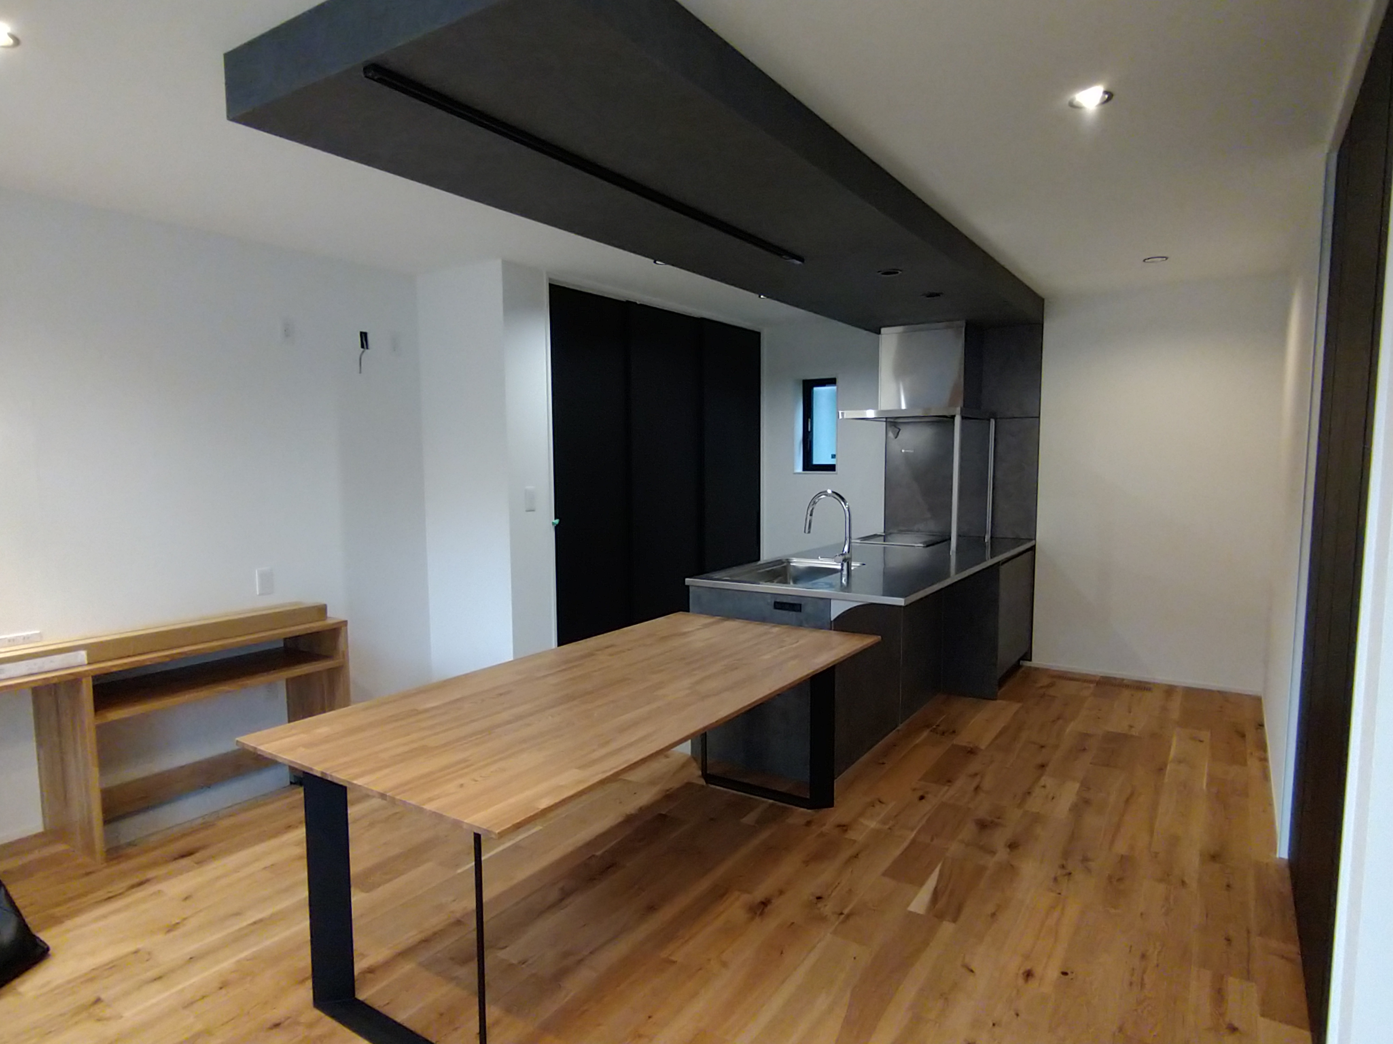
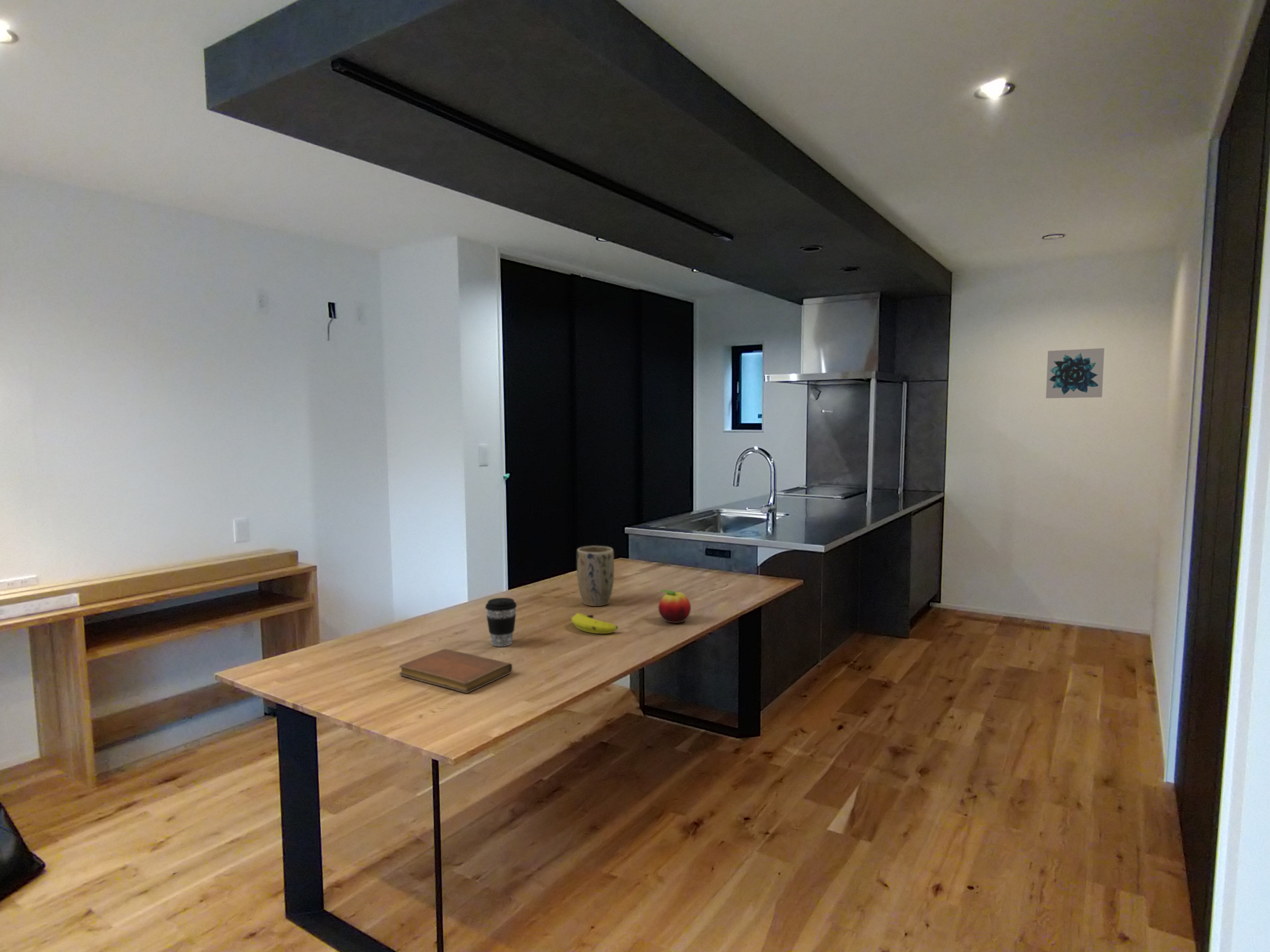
+ banana (597, 620)
+ fruit (674, 606)
+ coffee cup (501, 622)
+ plant pot (595, 576)
+ notebook (455, 669)
+ wall art (1074, 374)
